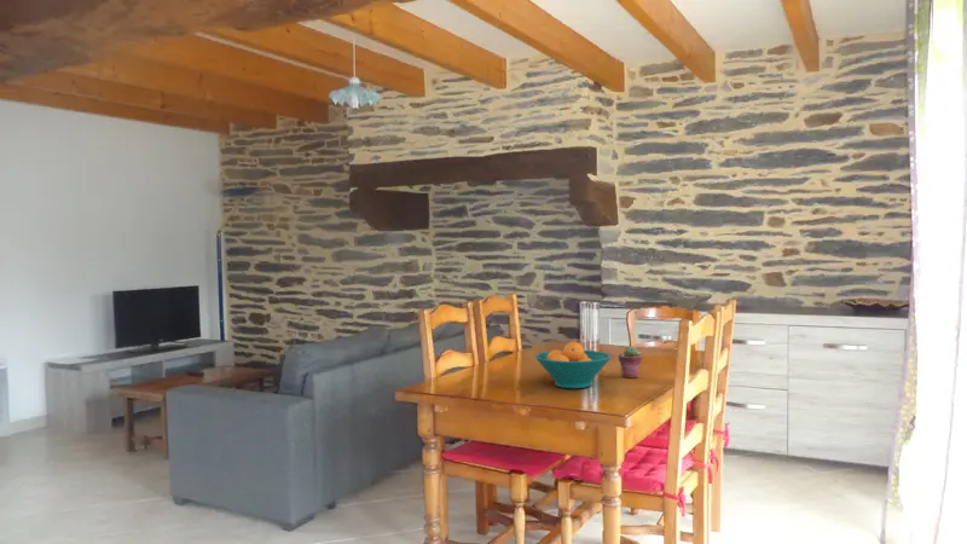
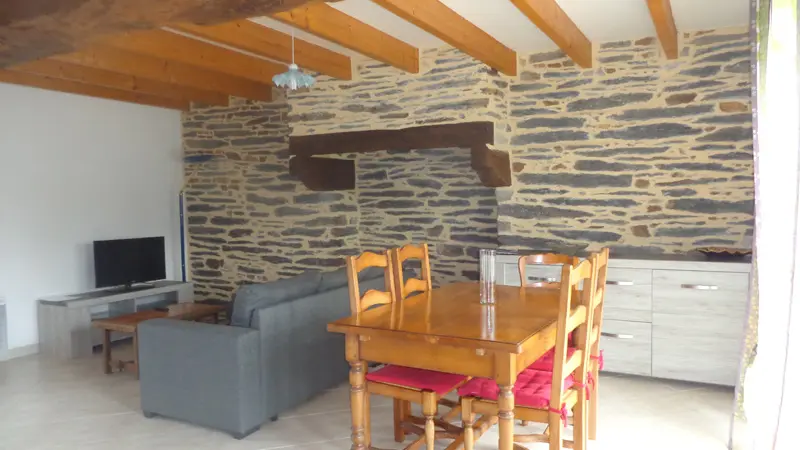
- potted succulent (630, 360)
- fruit bowl (573, 363)
